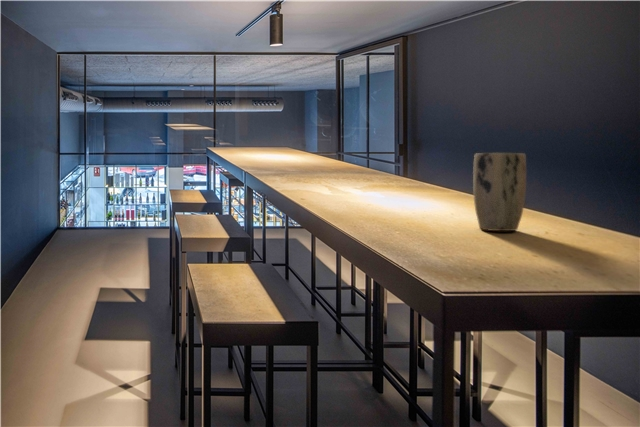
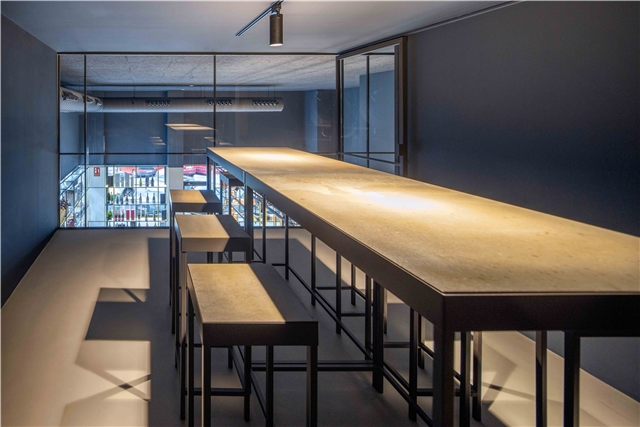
- plant pot (499, 191)
